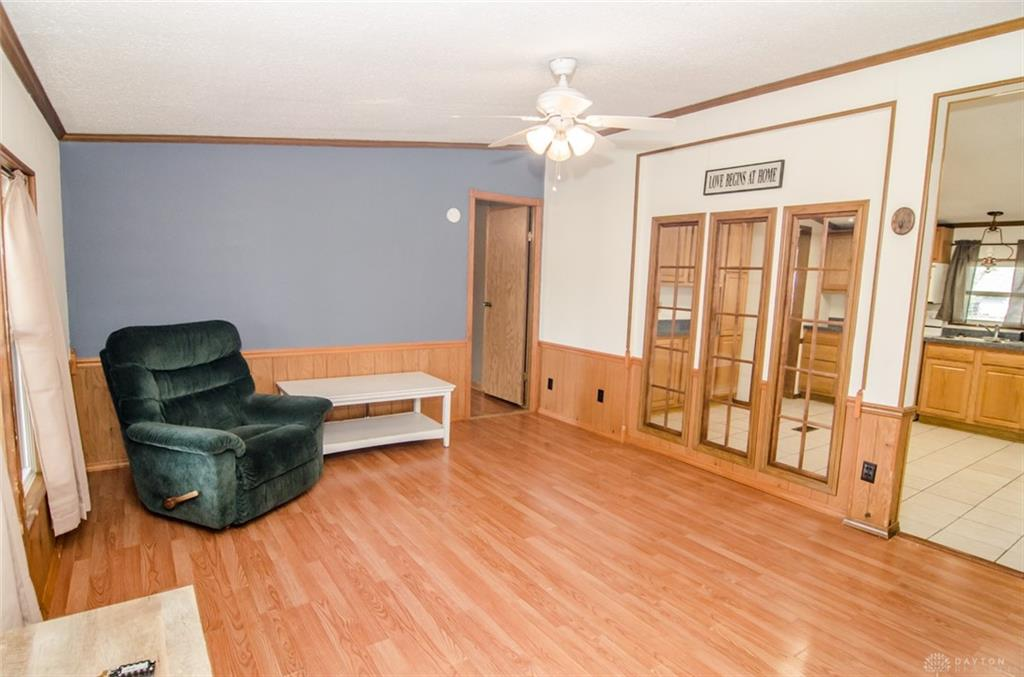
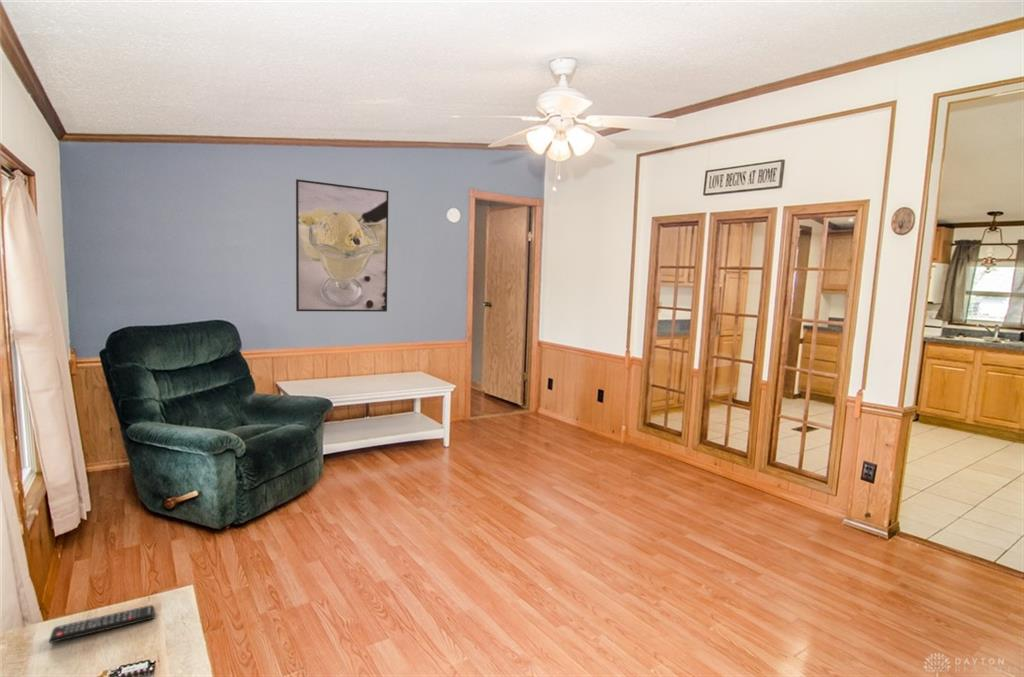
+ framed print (343, 249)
+ remote control (104, 623)
